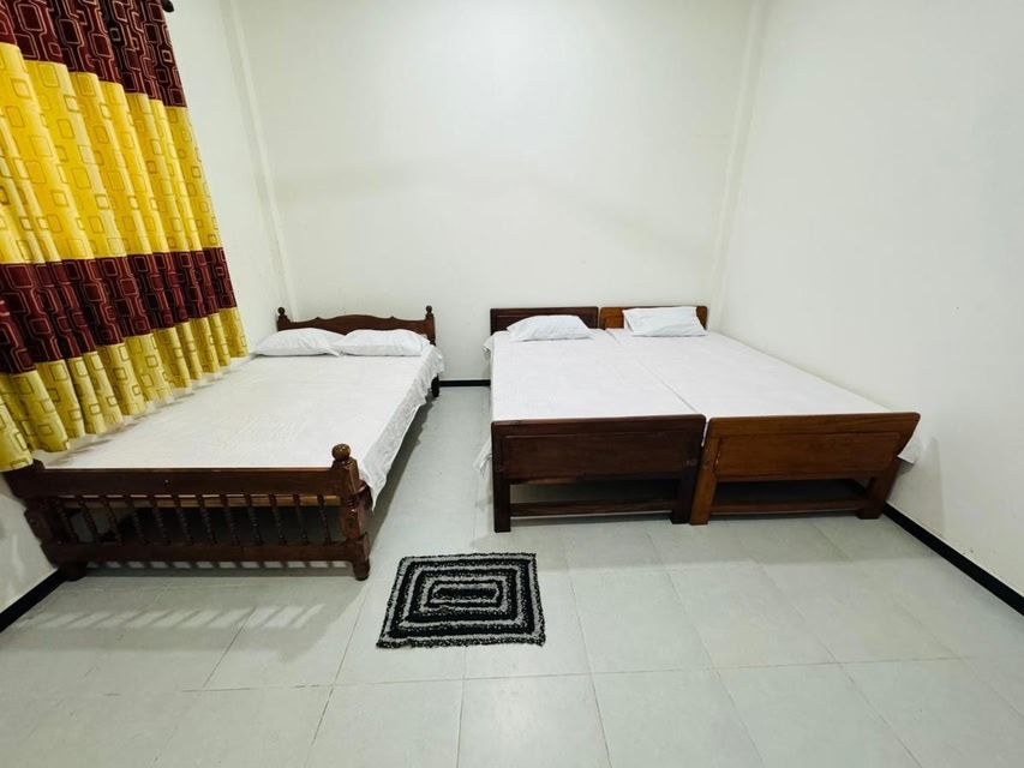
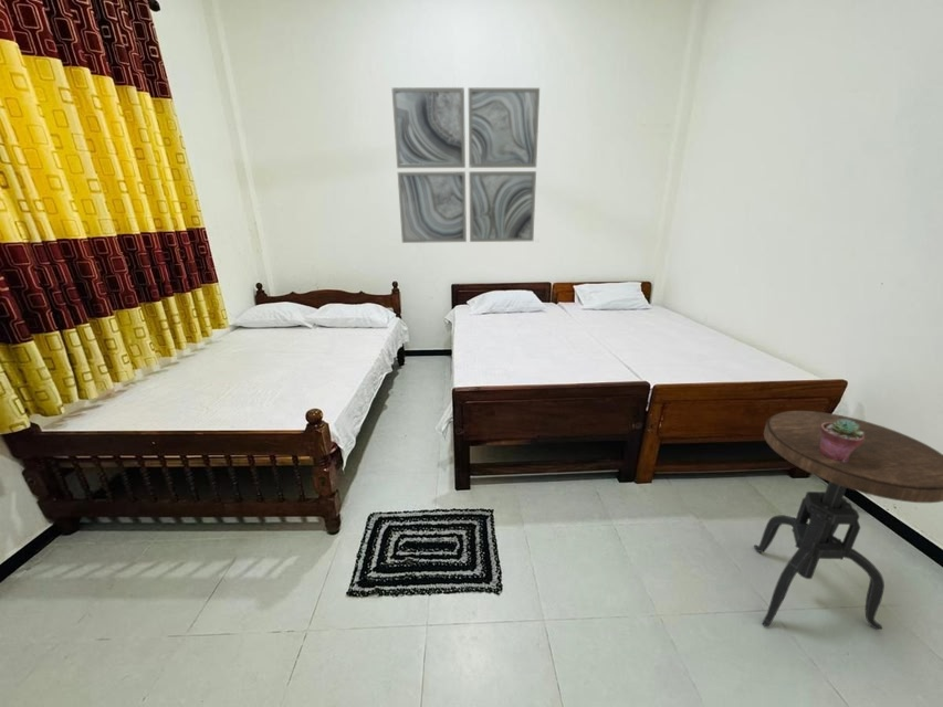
+ wall art (469, 171)
+ side table (821, 526)
+ potted succulent (839, 436)
